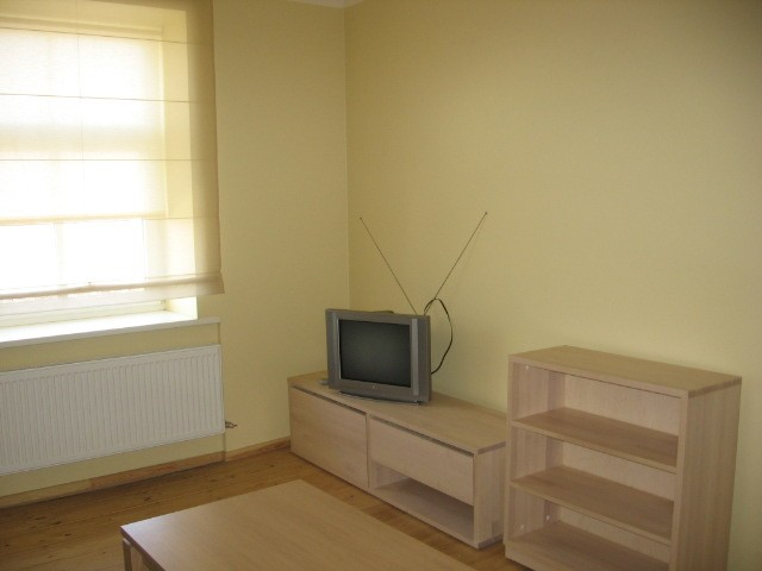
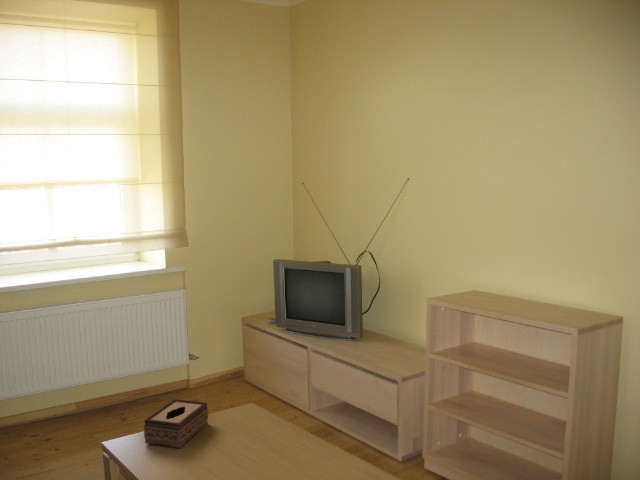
+ tissue box (177, 422)
